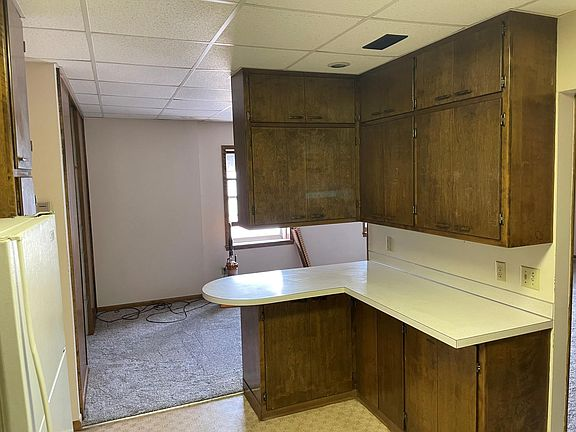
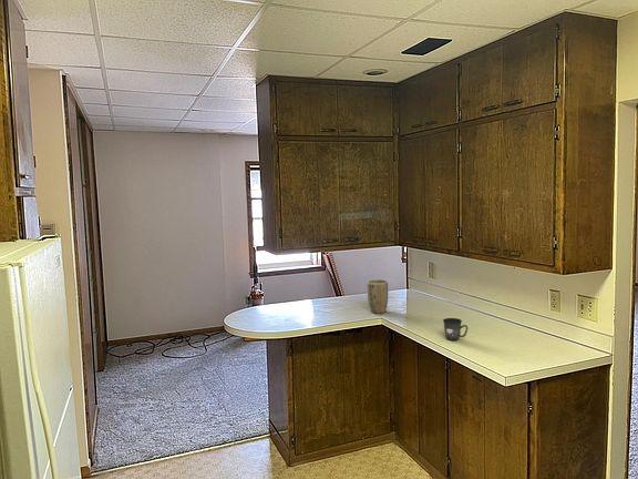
+ plant pot (378, 296)
+ mug (455, 329)
